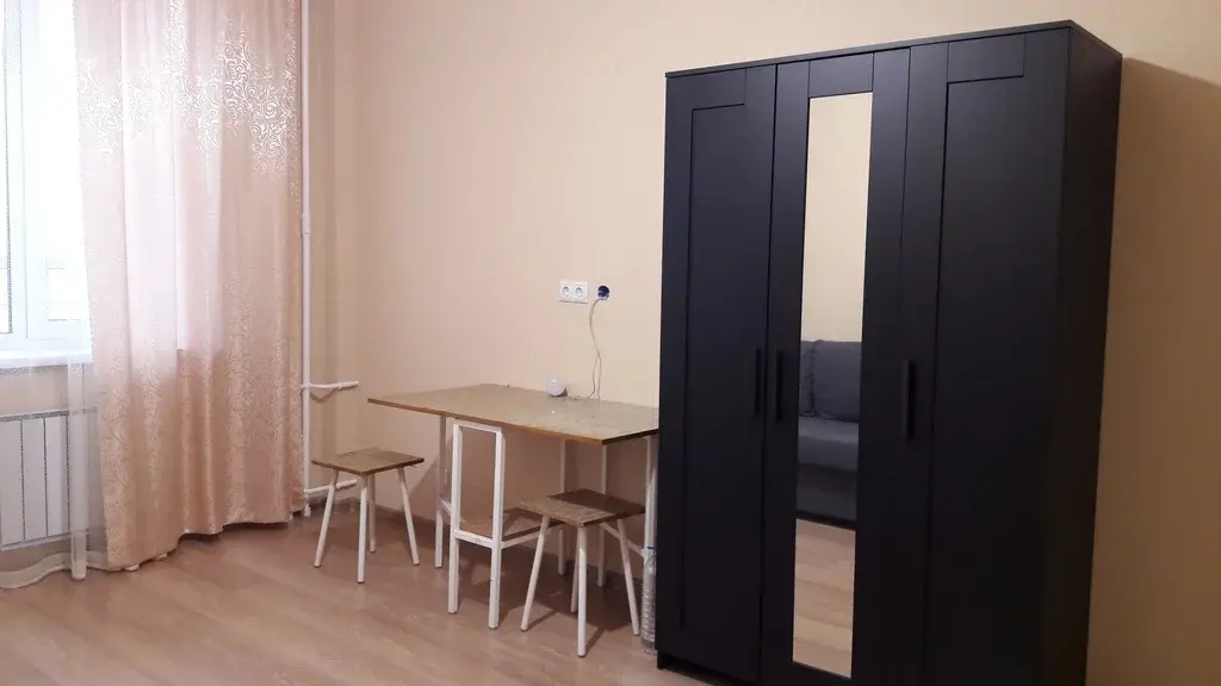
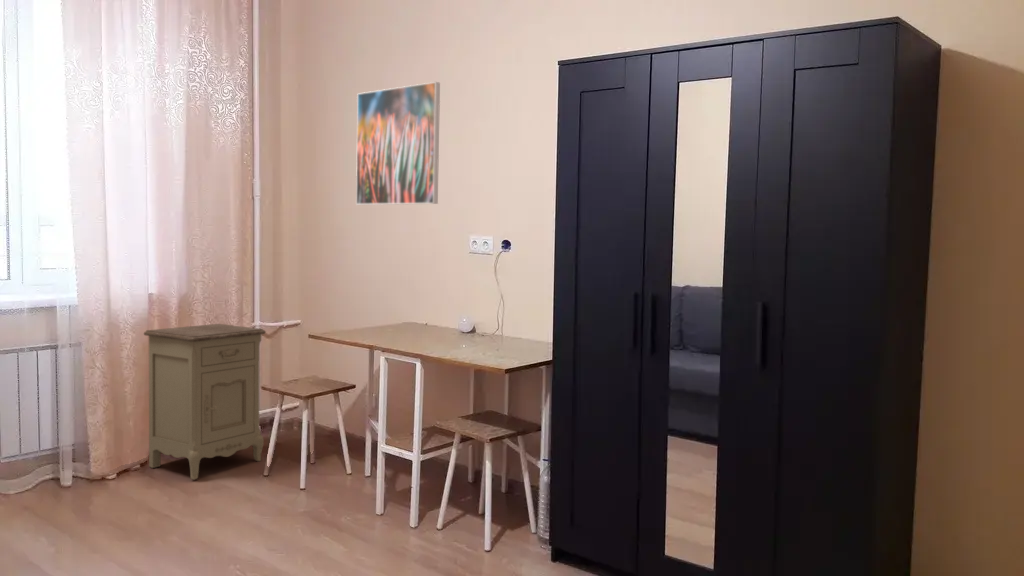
+ nightstand (210, 397)
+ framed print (396, 146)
